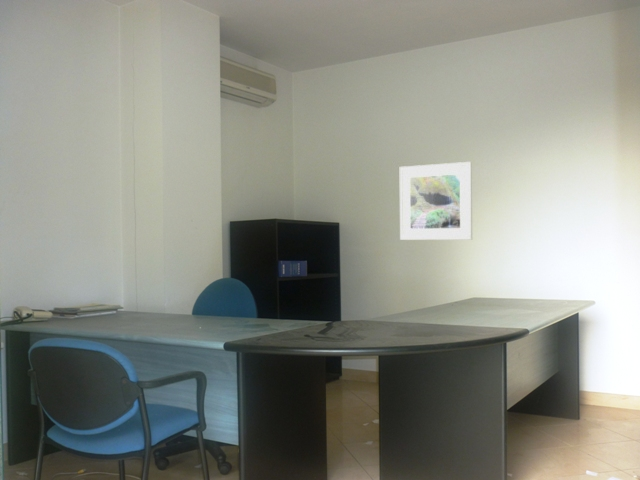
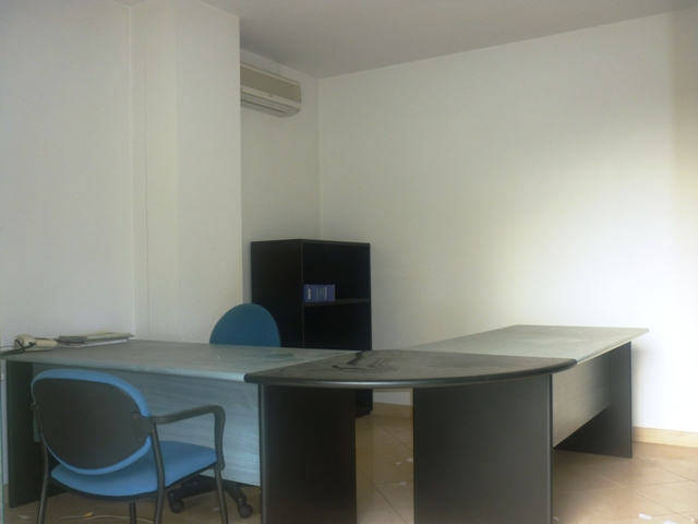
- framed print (434, 202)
